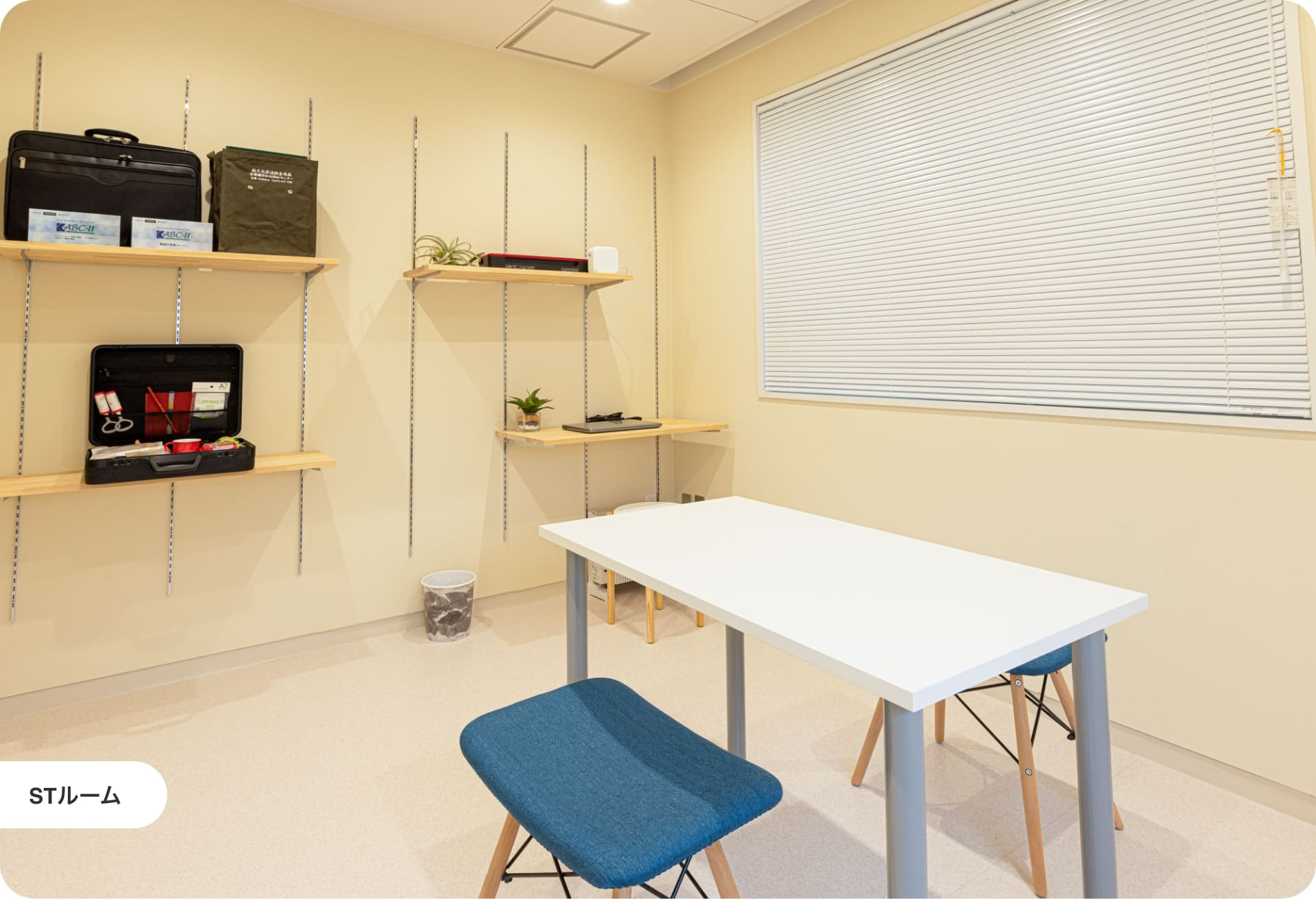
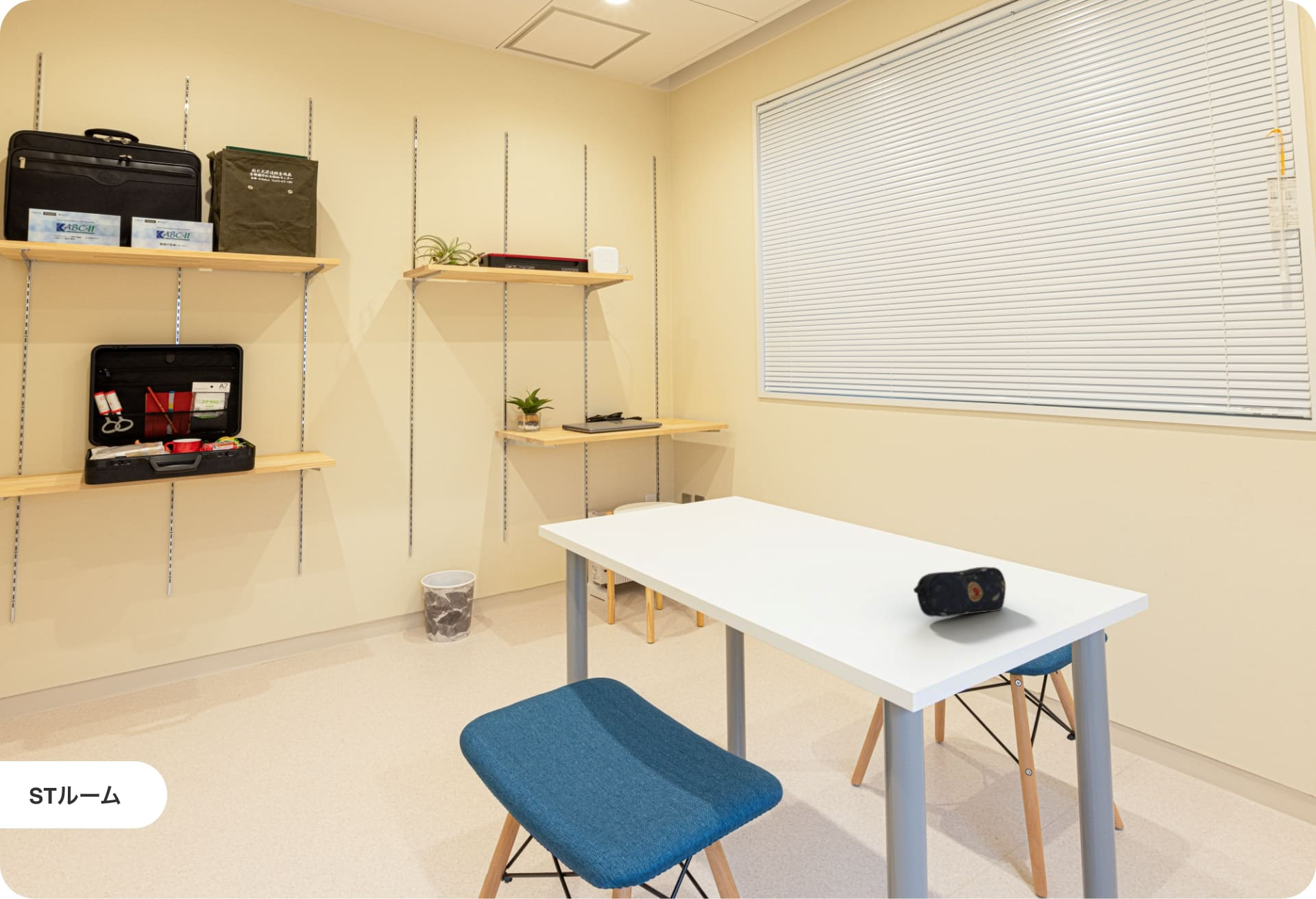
+ pencil case (963, 591)
